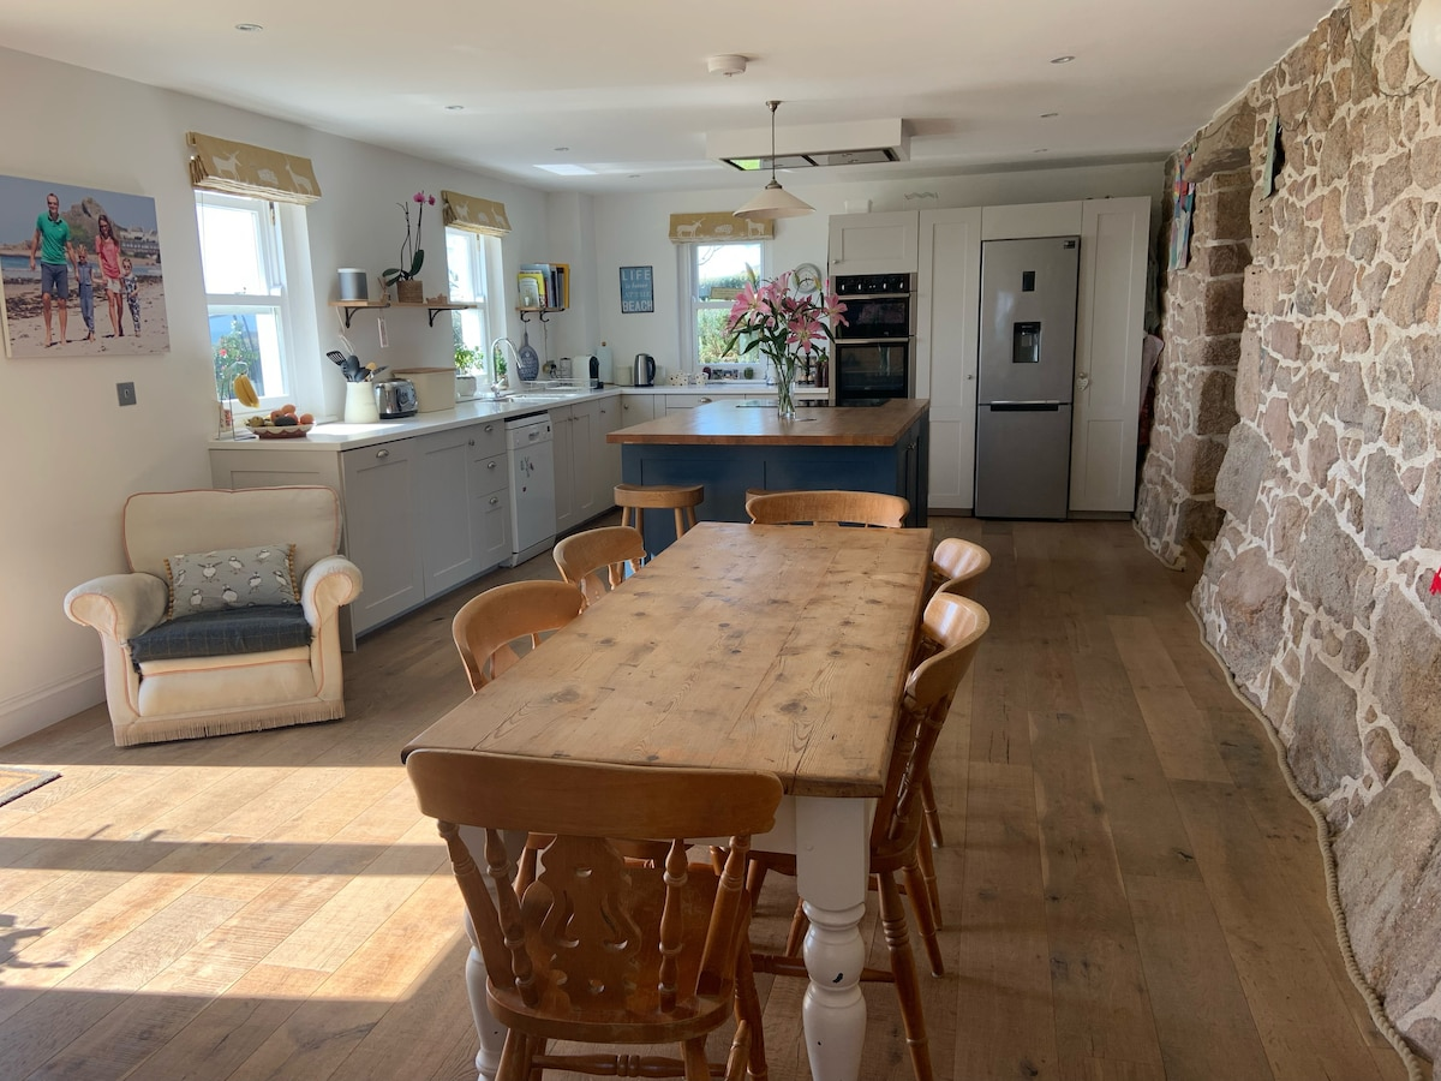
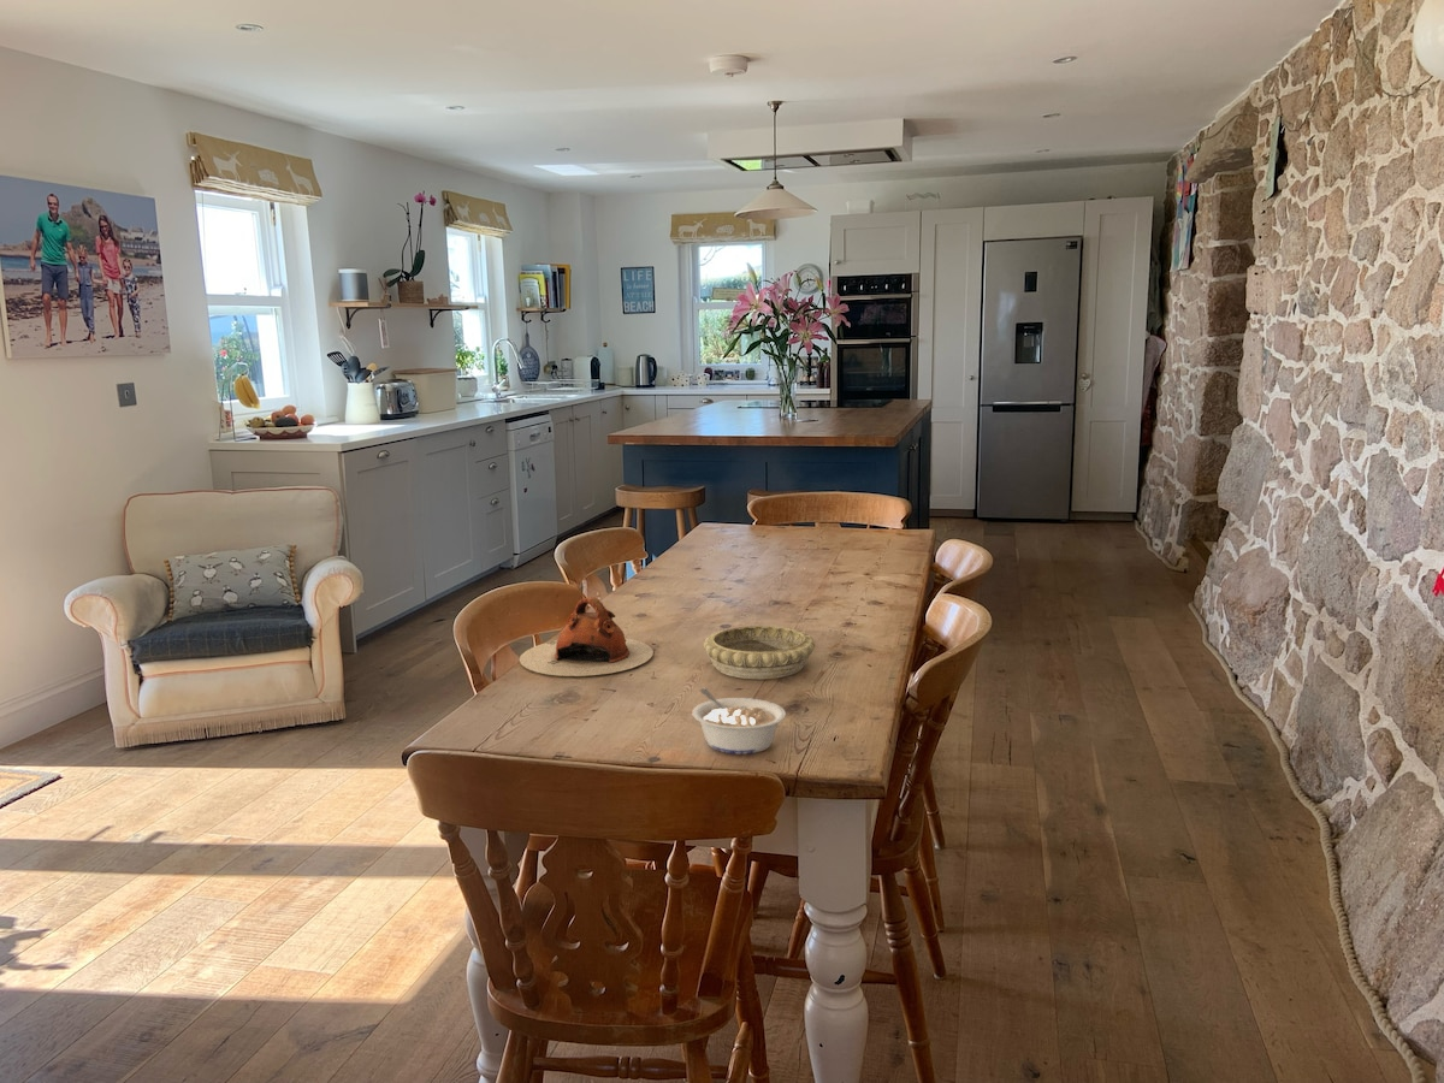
+ teapot (585, 626)
+ decorative bowl (759, 651)
+ legume (735, 723)
